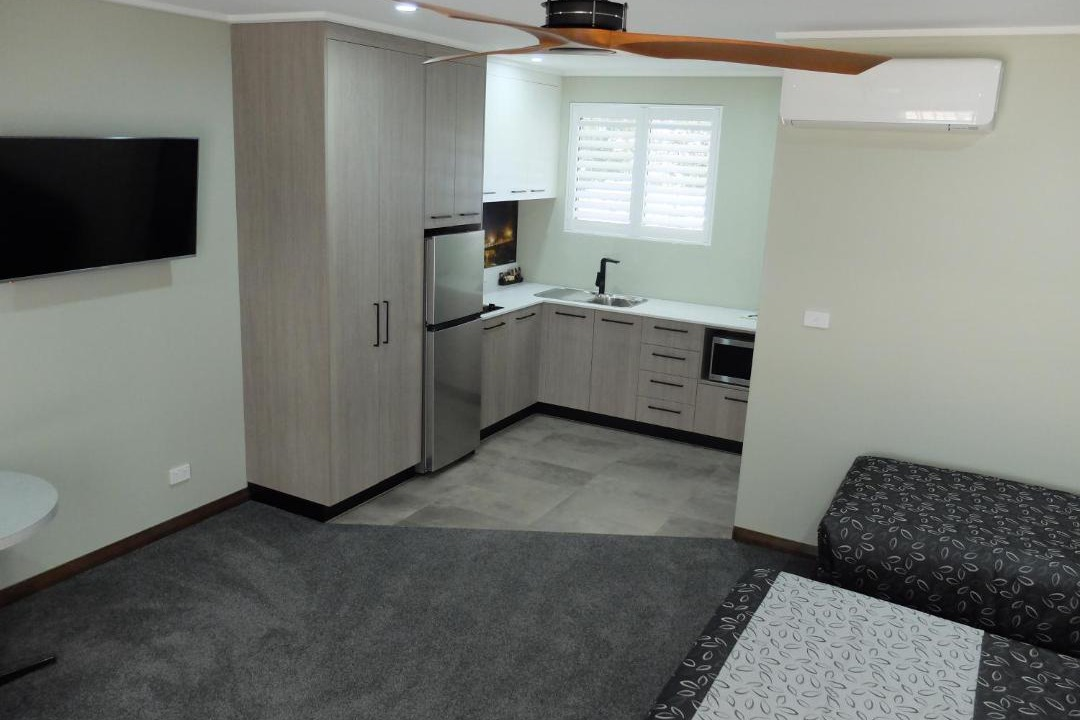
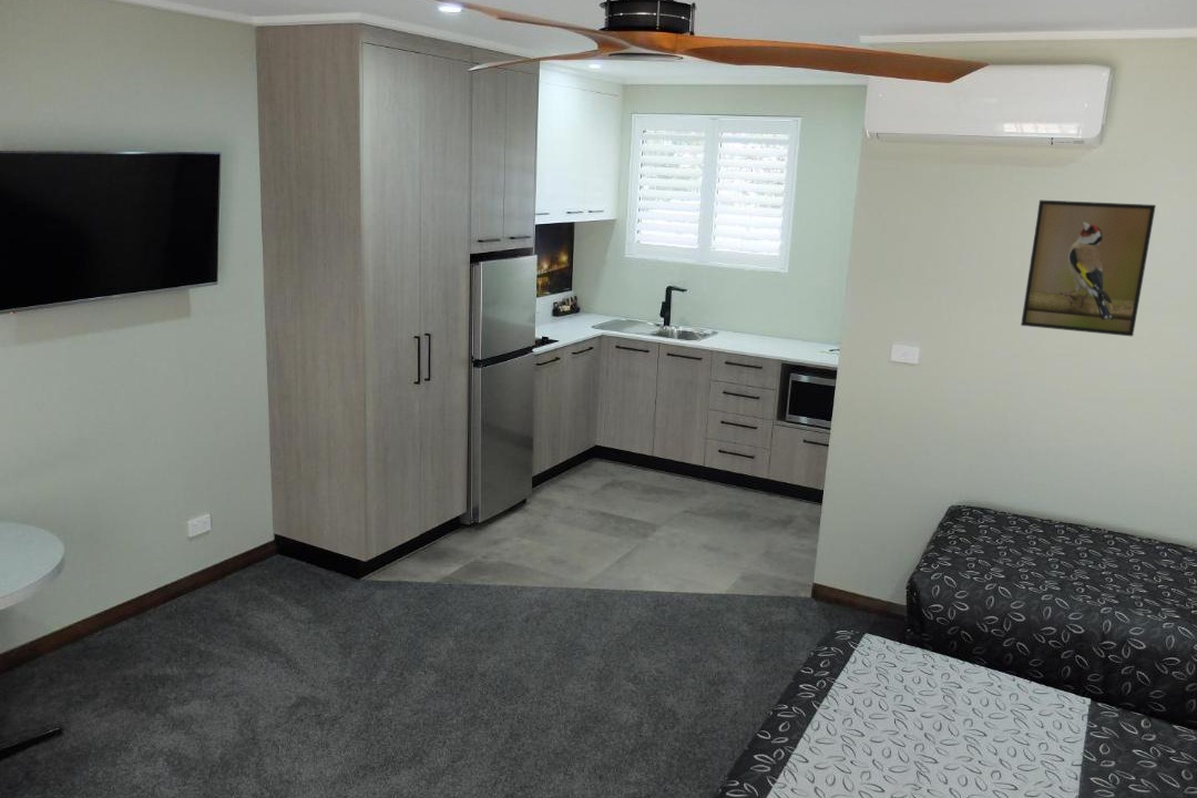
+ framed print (1085, 267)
